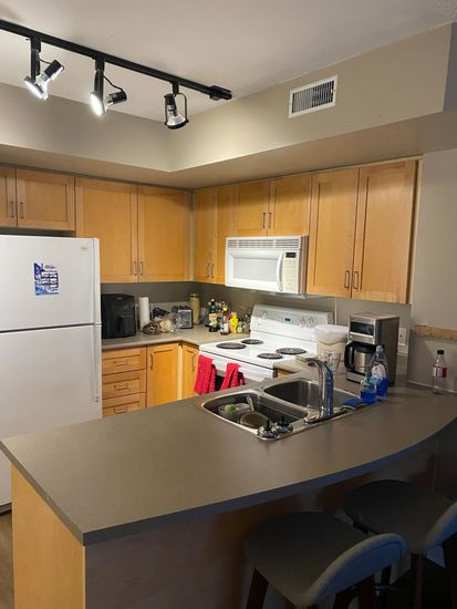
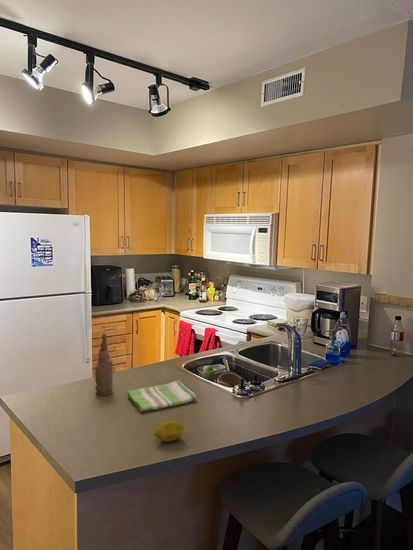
+ dish towel (161, 394)
+ bottle (104, 362)
+ fruit (168, 431)
